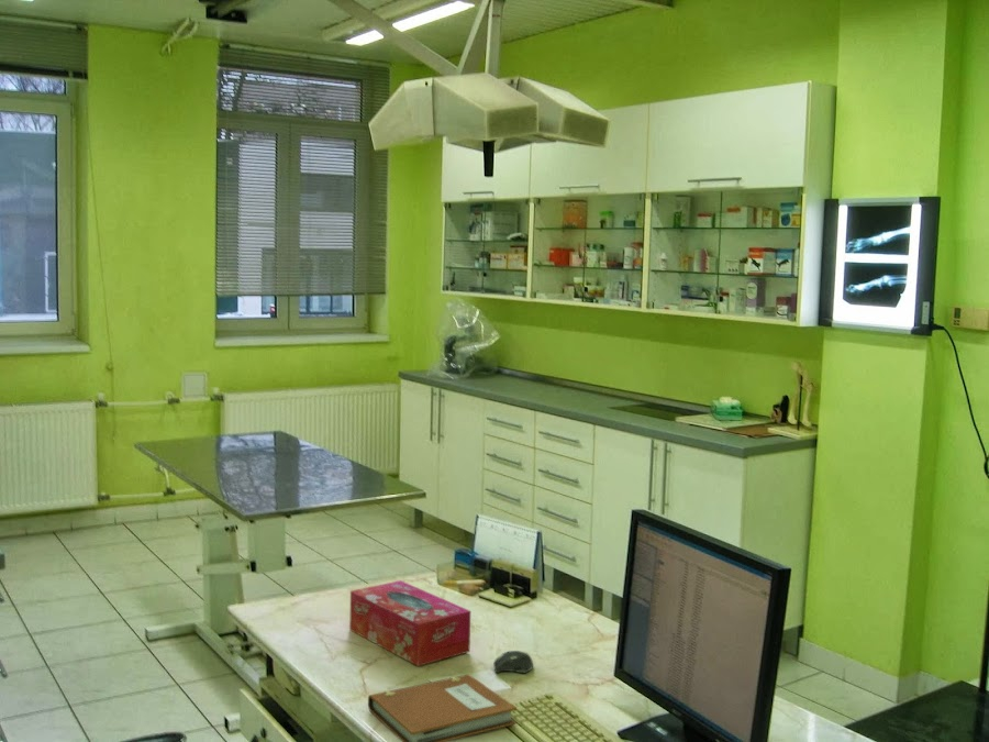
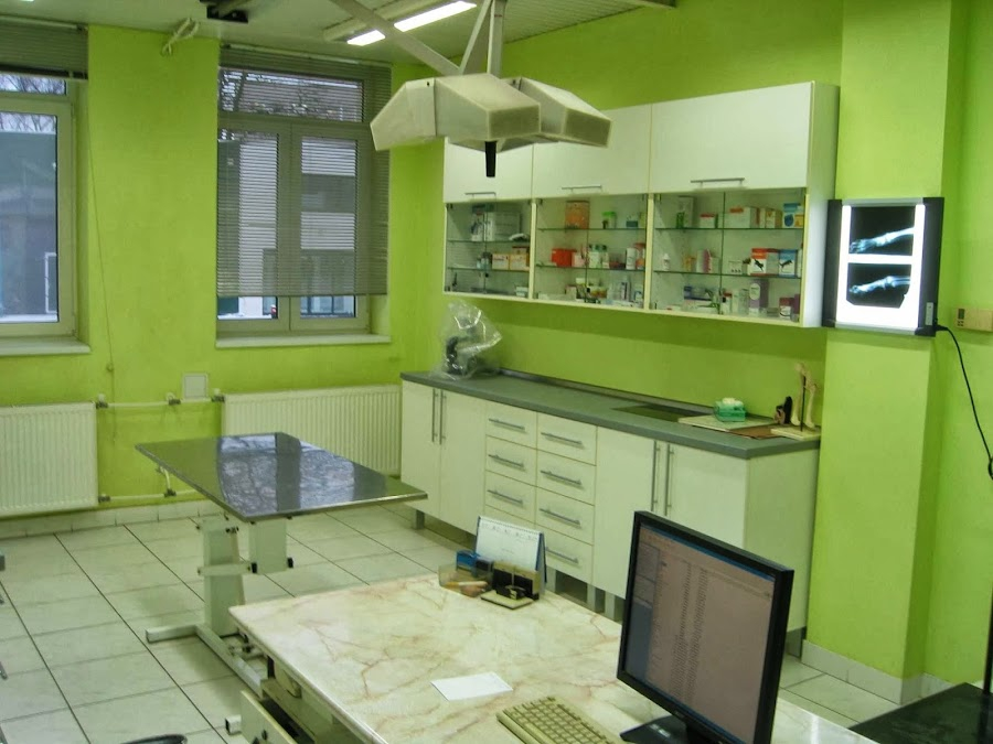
- computer mouse (513, 660)
- notebook (443, 707)
- tissue box (408, 620)
